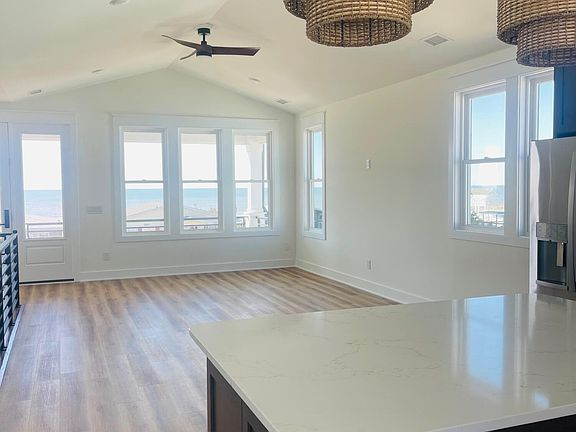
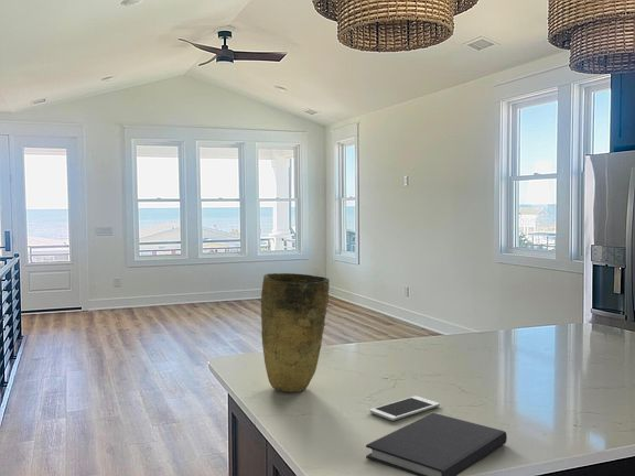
+ vase (294, 332)
+ diary (438, 444)
+ cell phone (405, 408)
